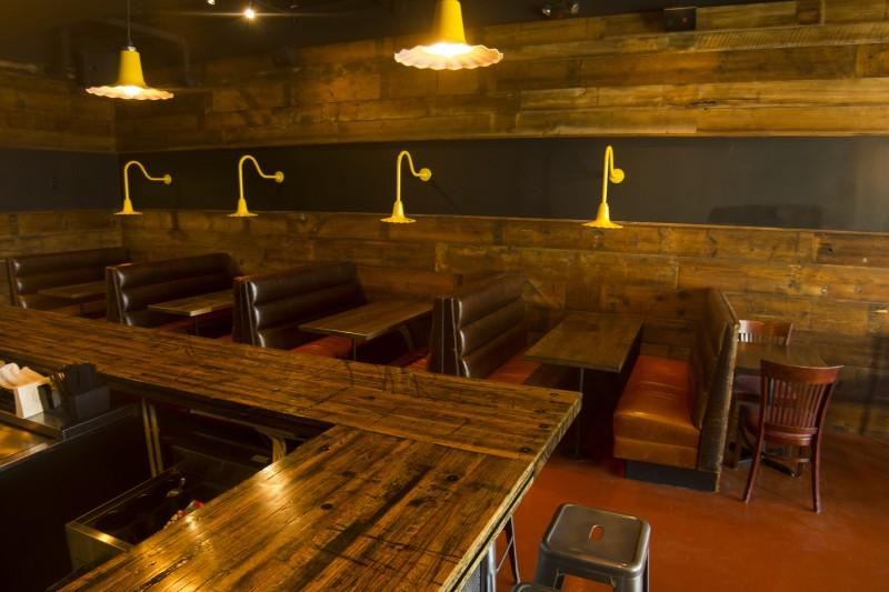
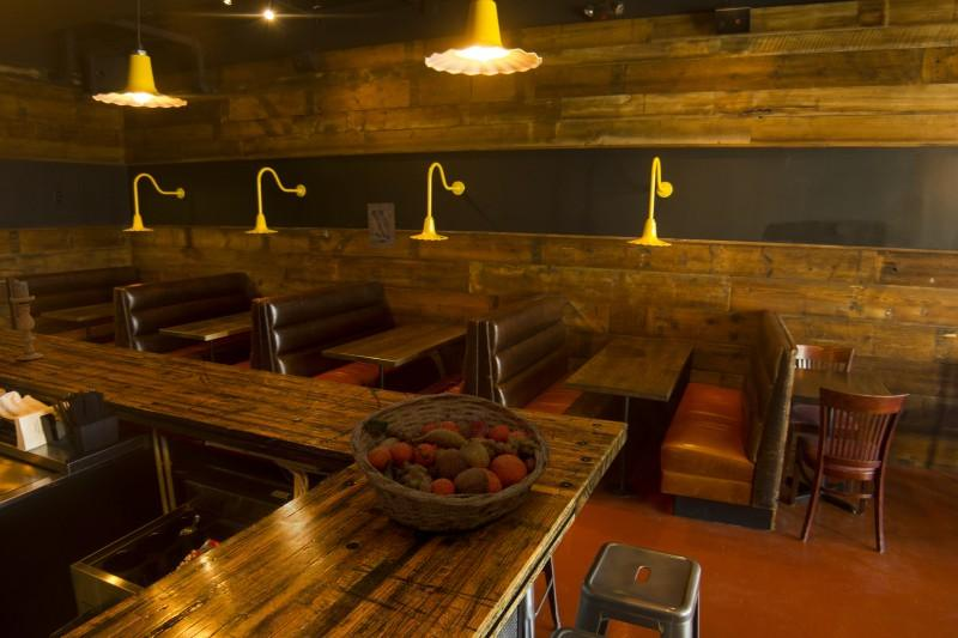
+ fruit basket (453, 457)
+ wall art (381, 225)
+ candle holder (25, 318)
